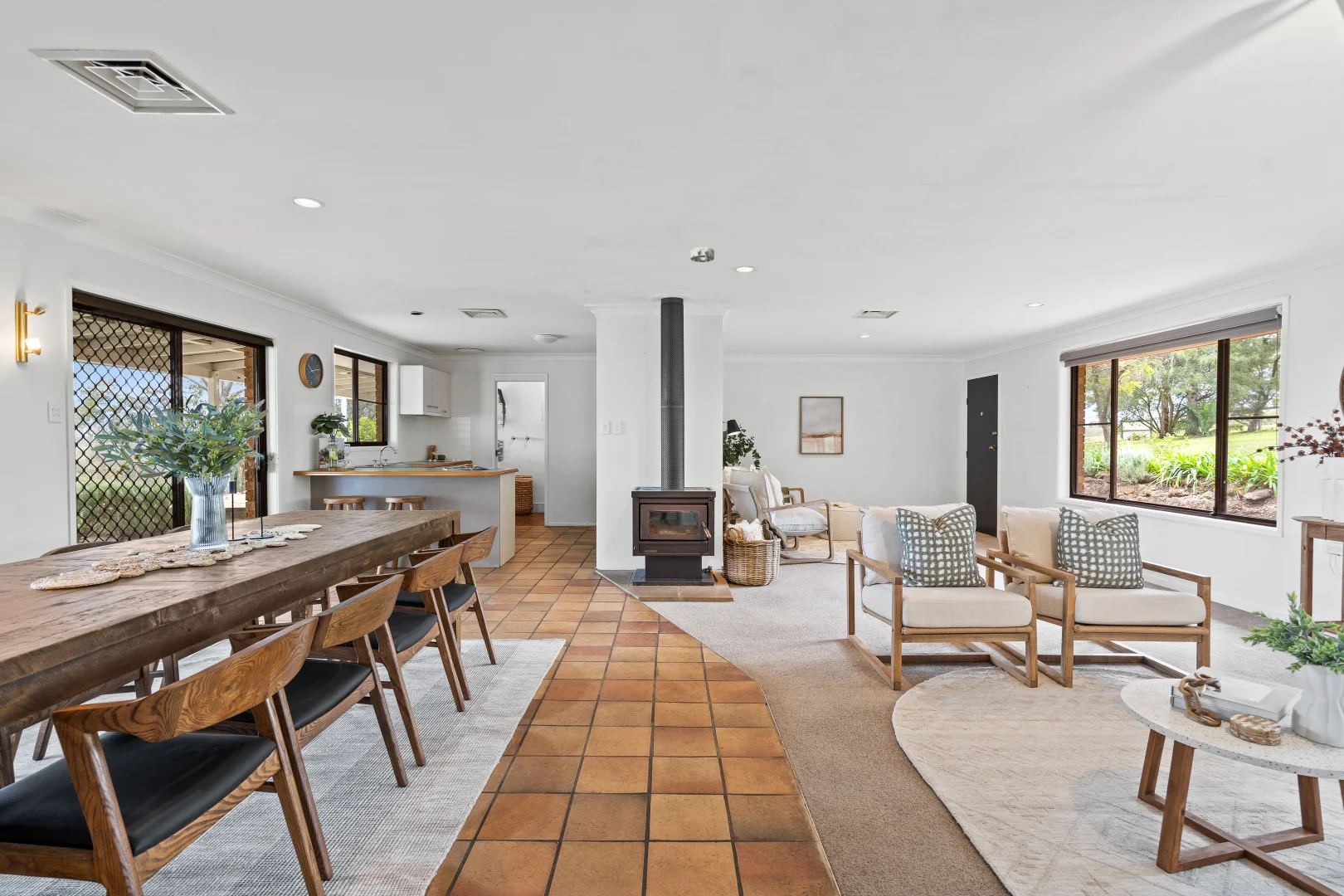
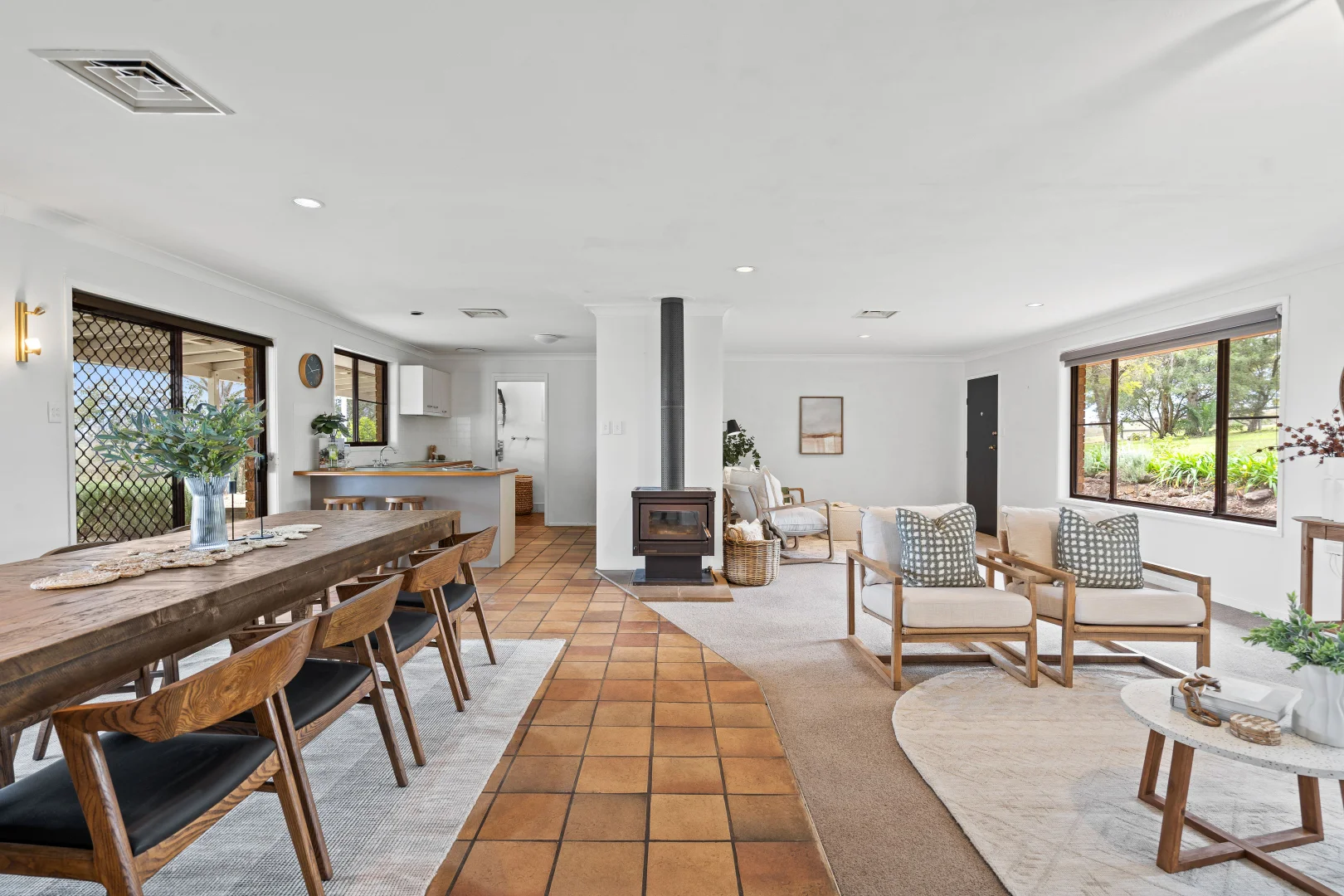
- smoke detector (702, 254)
